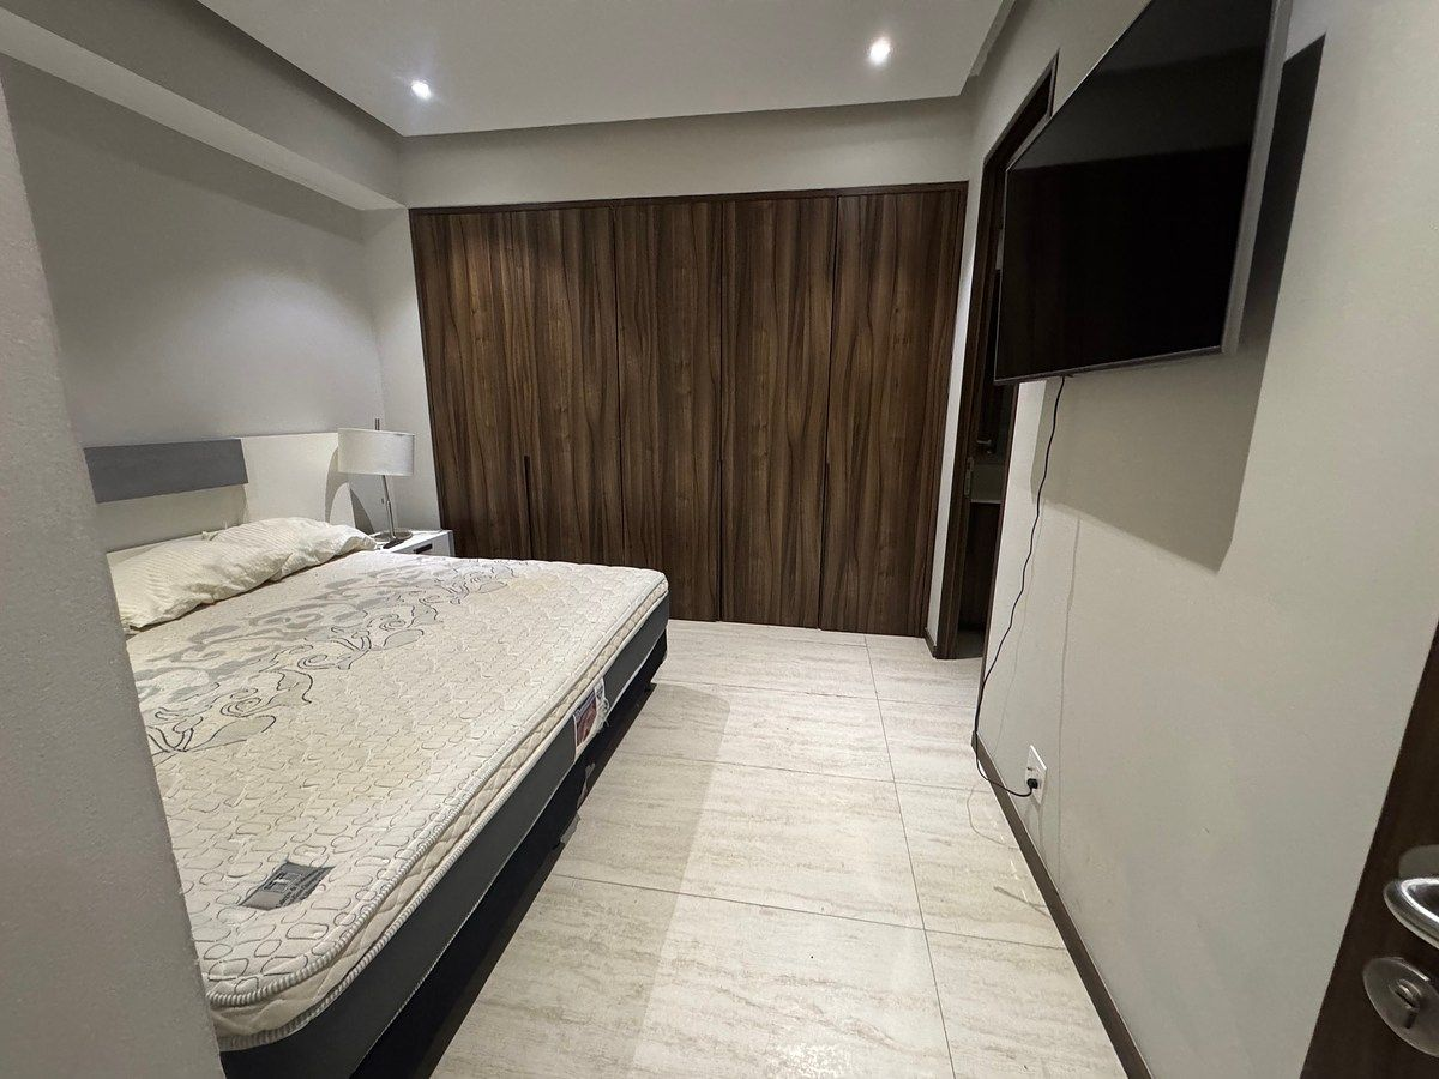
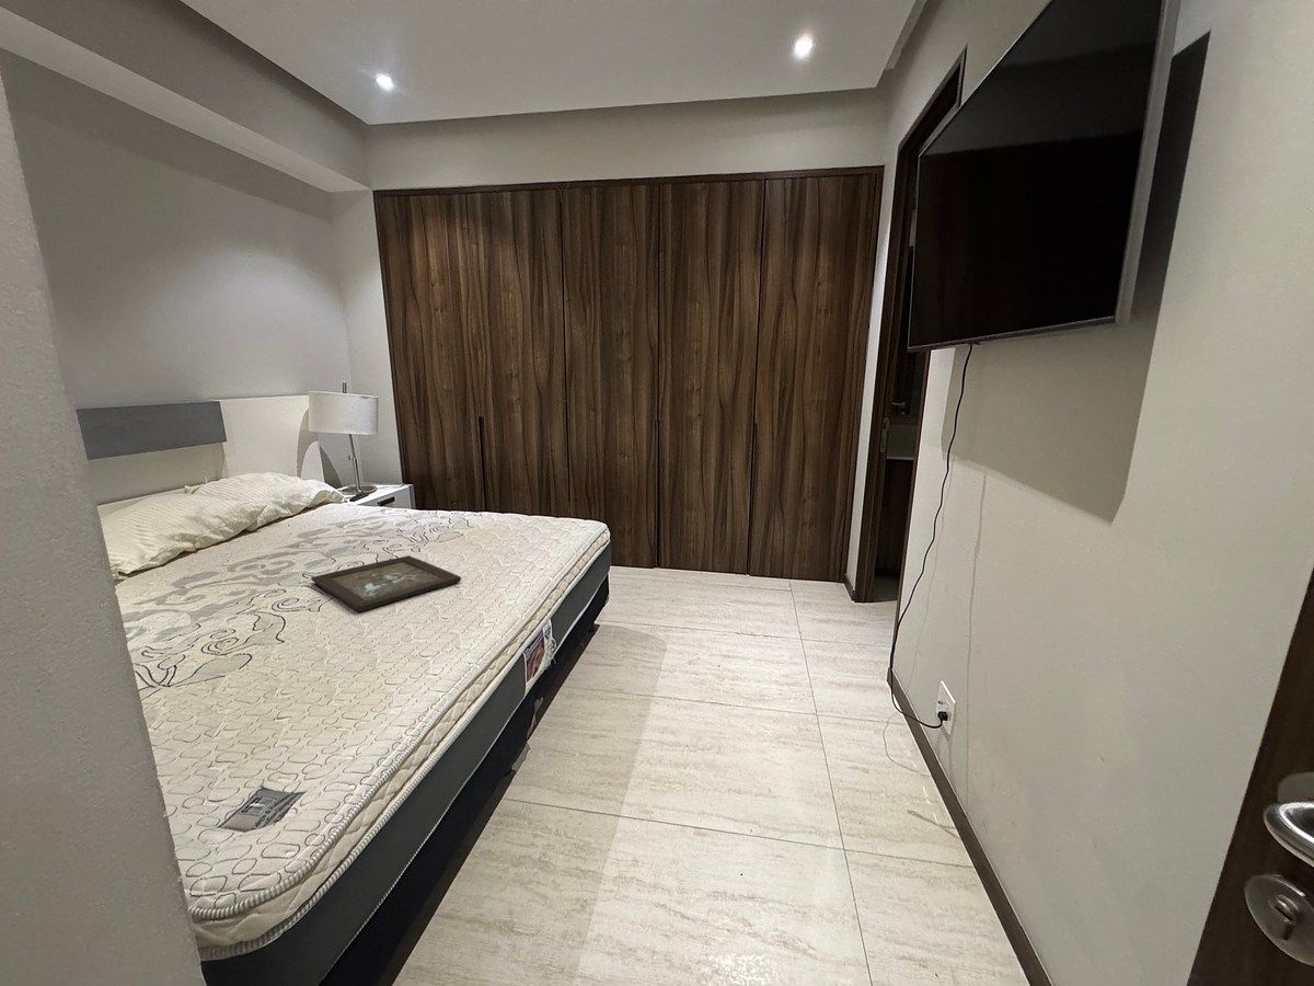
+ tray (387, 578)
